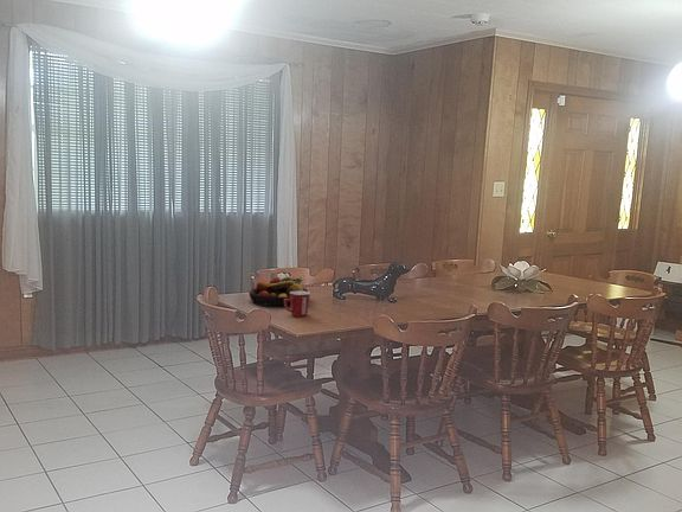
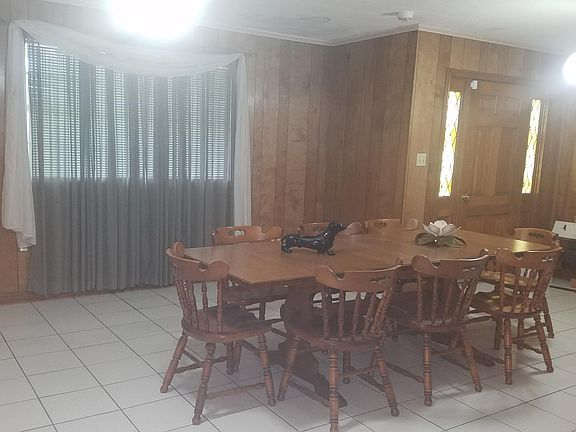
- fruit bowl (278, 288)
- mug (295, 303)
